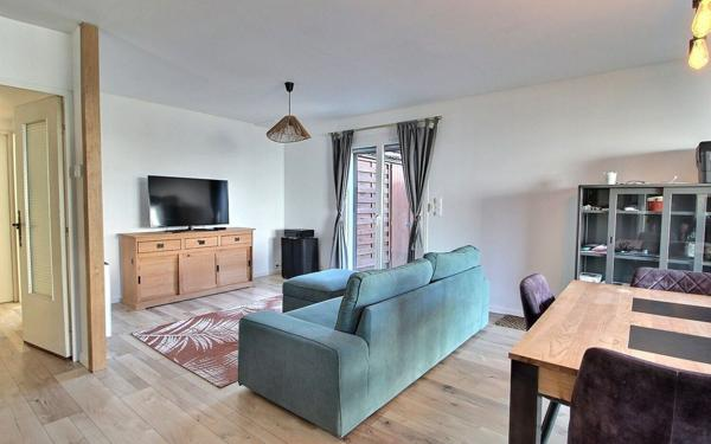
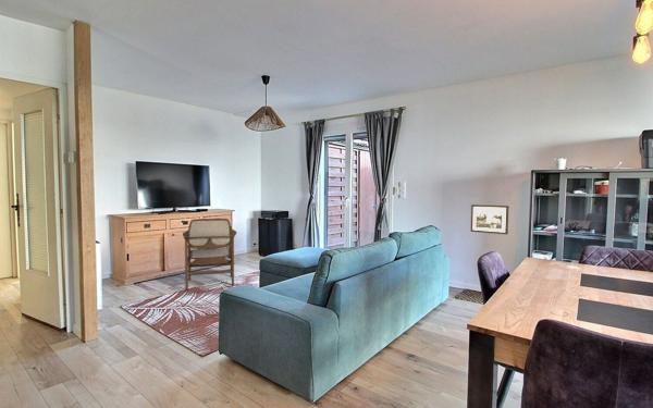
+ armchair (210, 250)
+ picture frame (489, 219)
